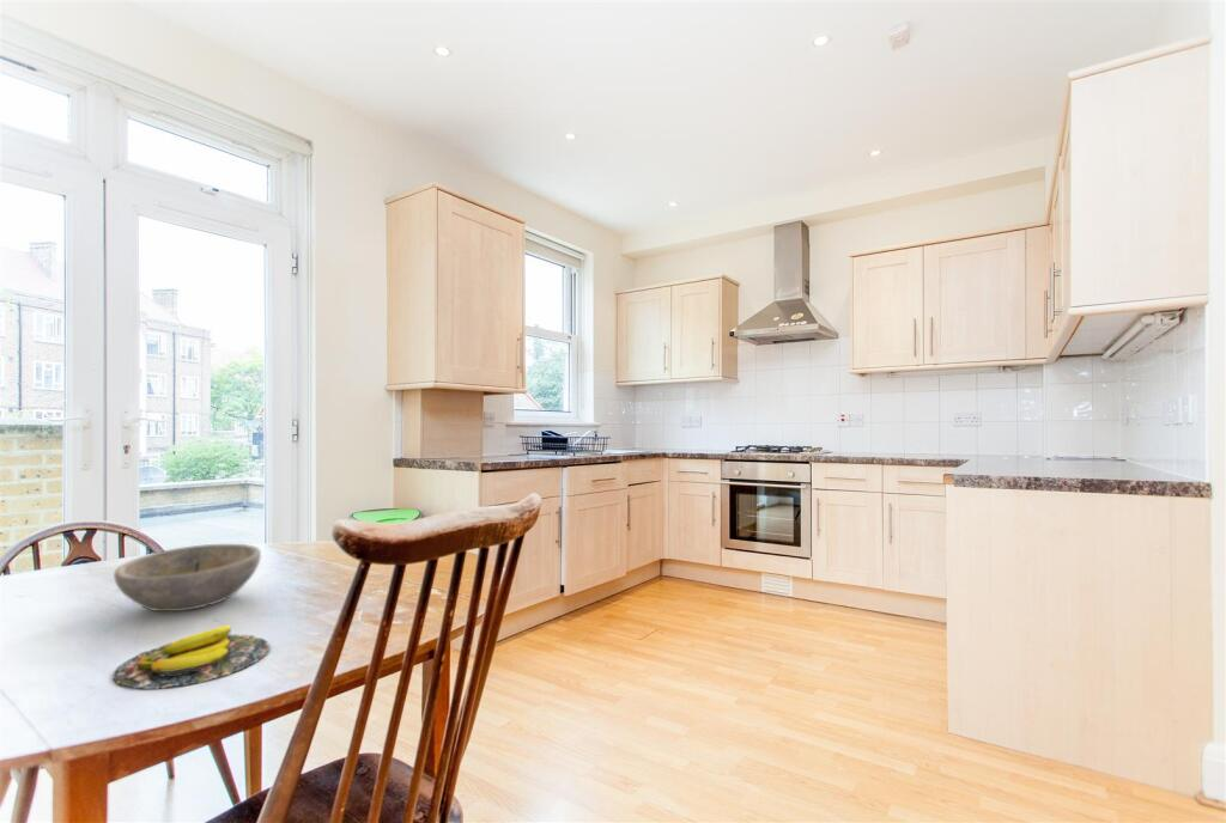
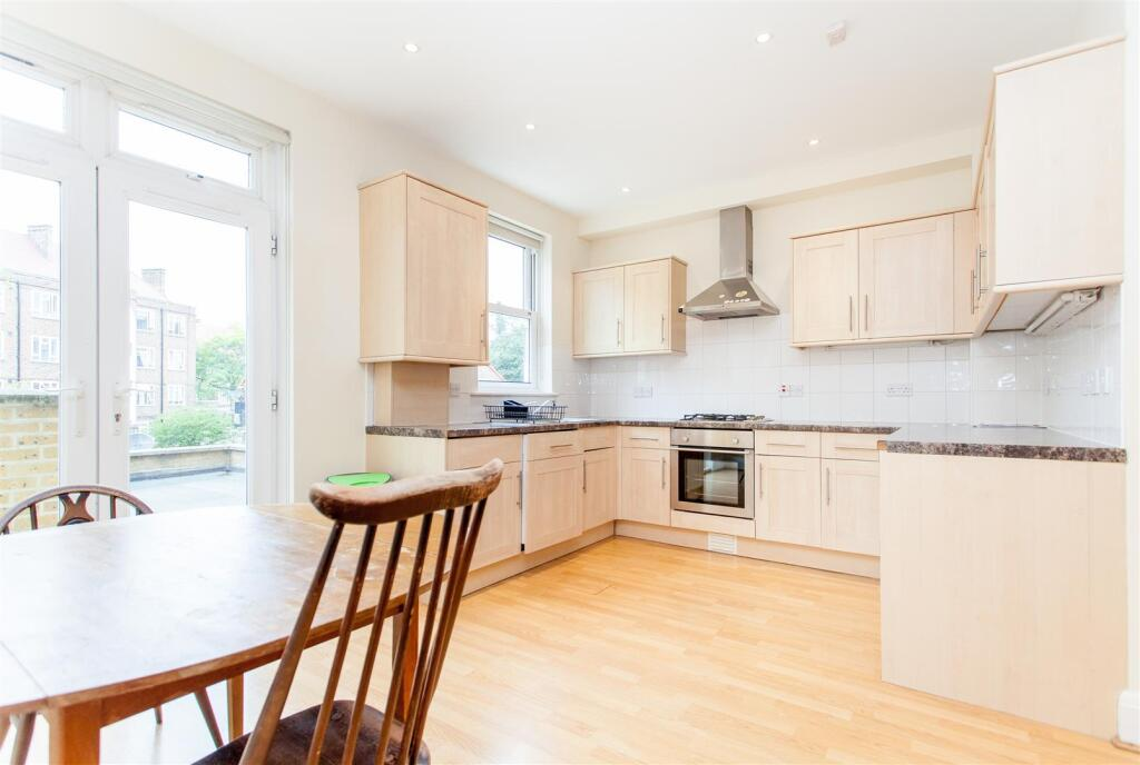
- bowl (192, 579)
- banana (195, 645)
